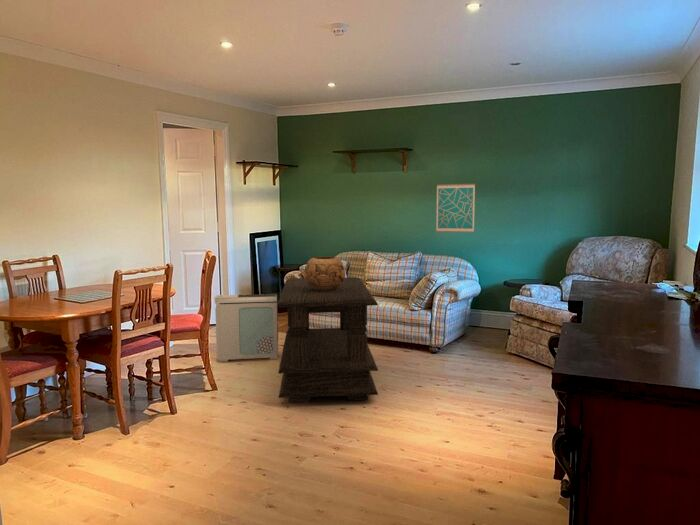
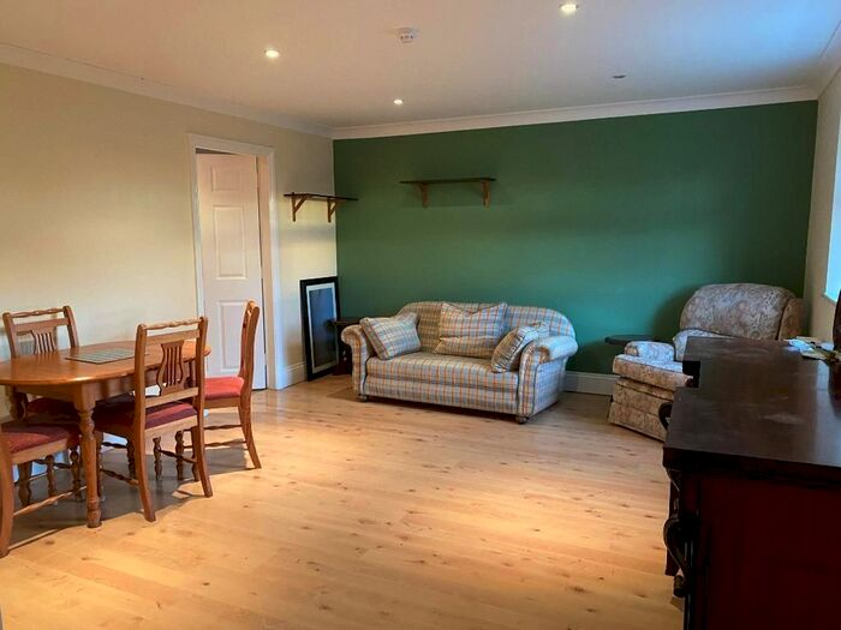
- wall art (455, 208)
- air purifier (248, 326)
- coffee table (326, 332)
- decorative bowl (324, 273)
